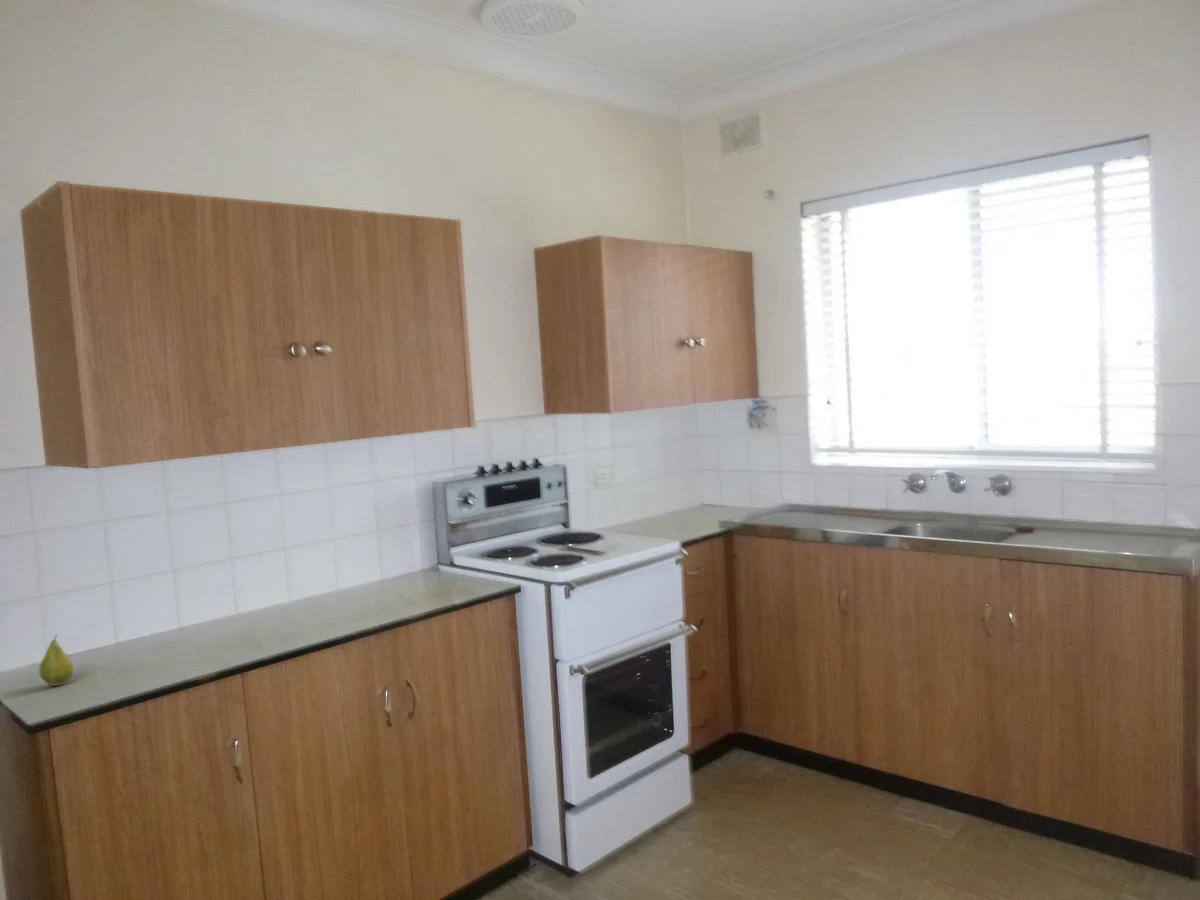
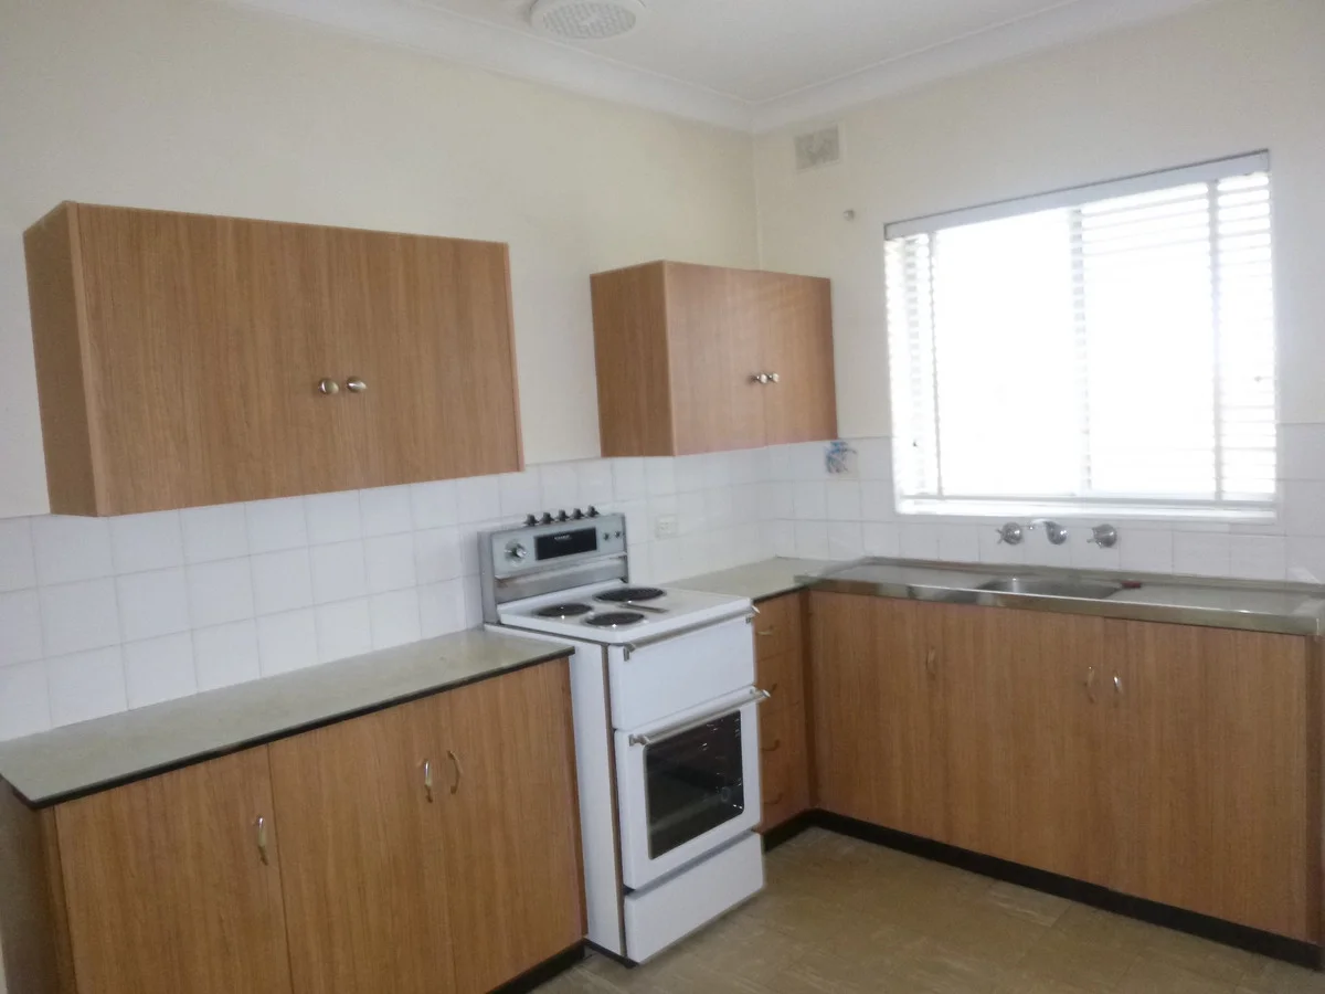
- fruit (55, 658)
